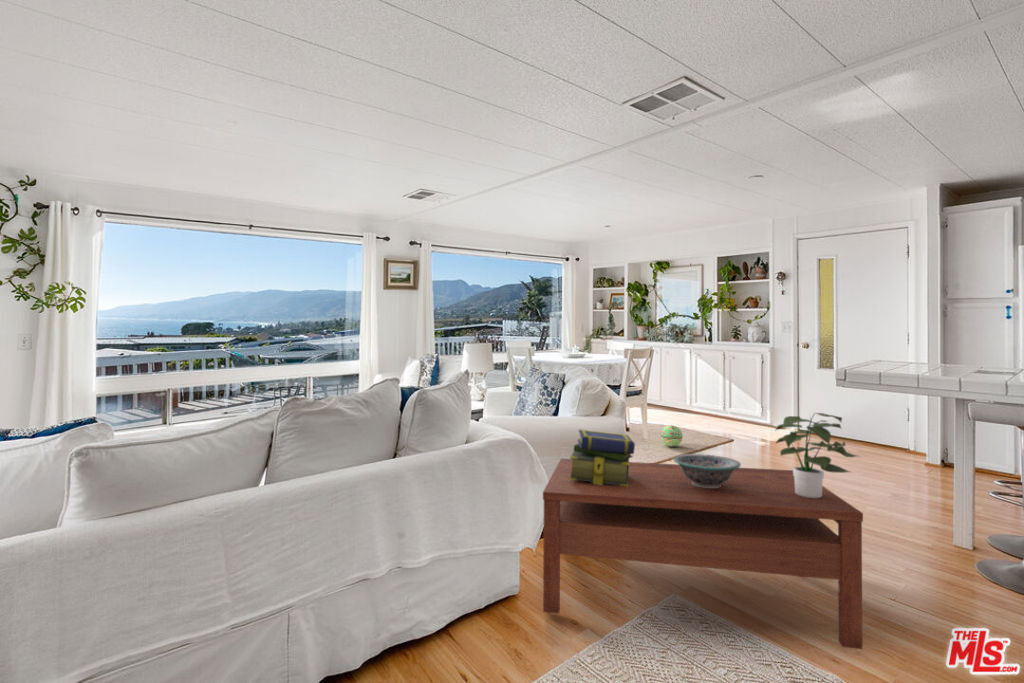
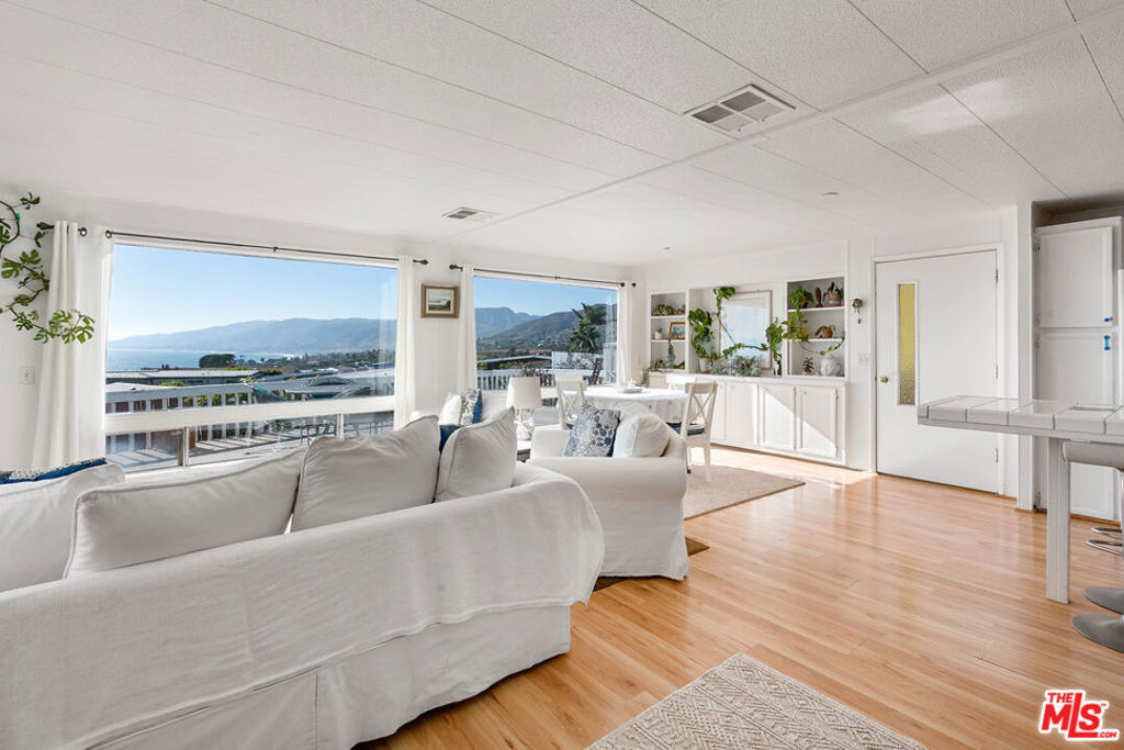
- decorative bowl (706, 472)
- coffee table (682, 535)
- potted plant (809, 450)
- stack of books (602, 455)
- ball (671, 436)
